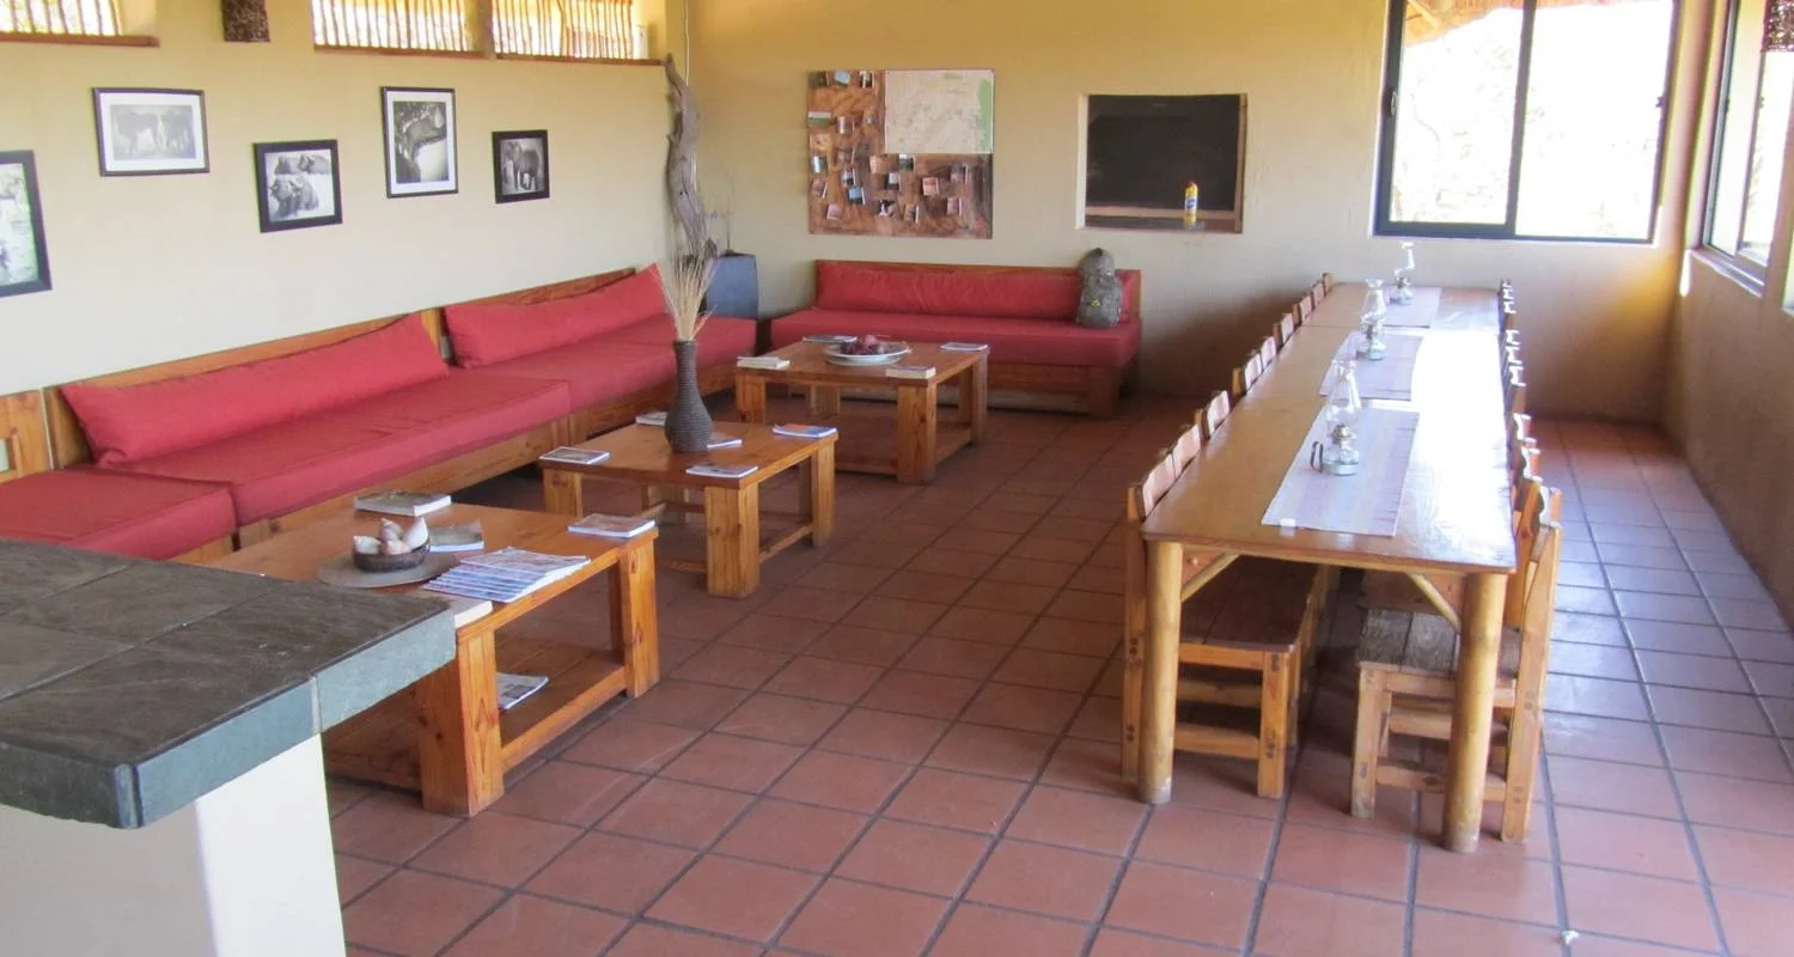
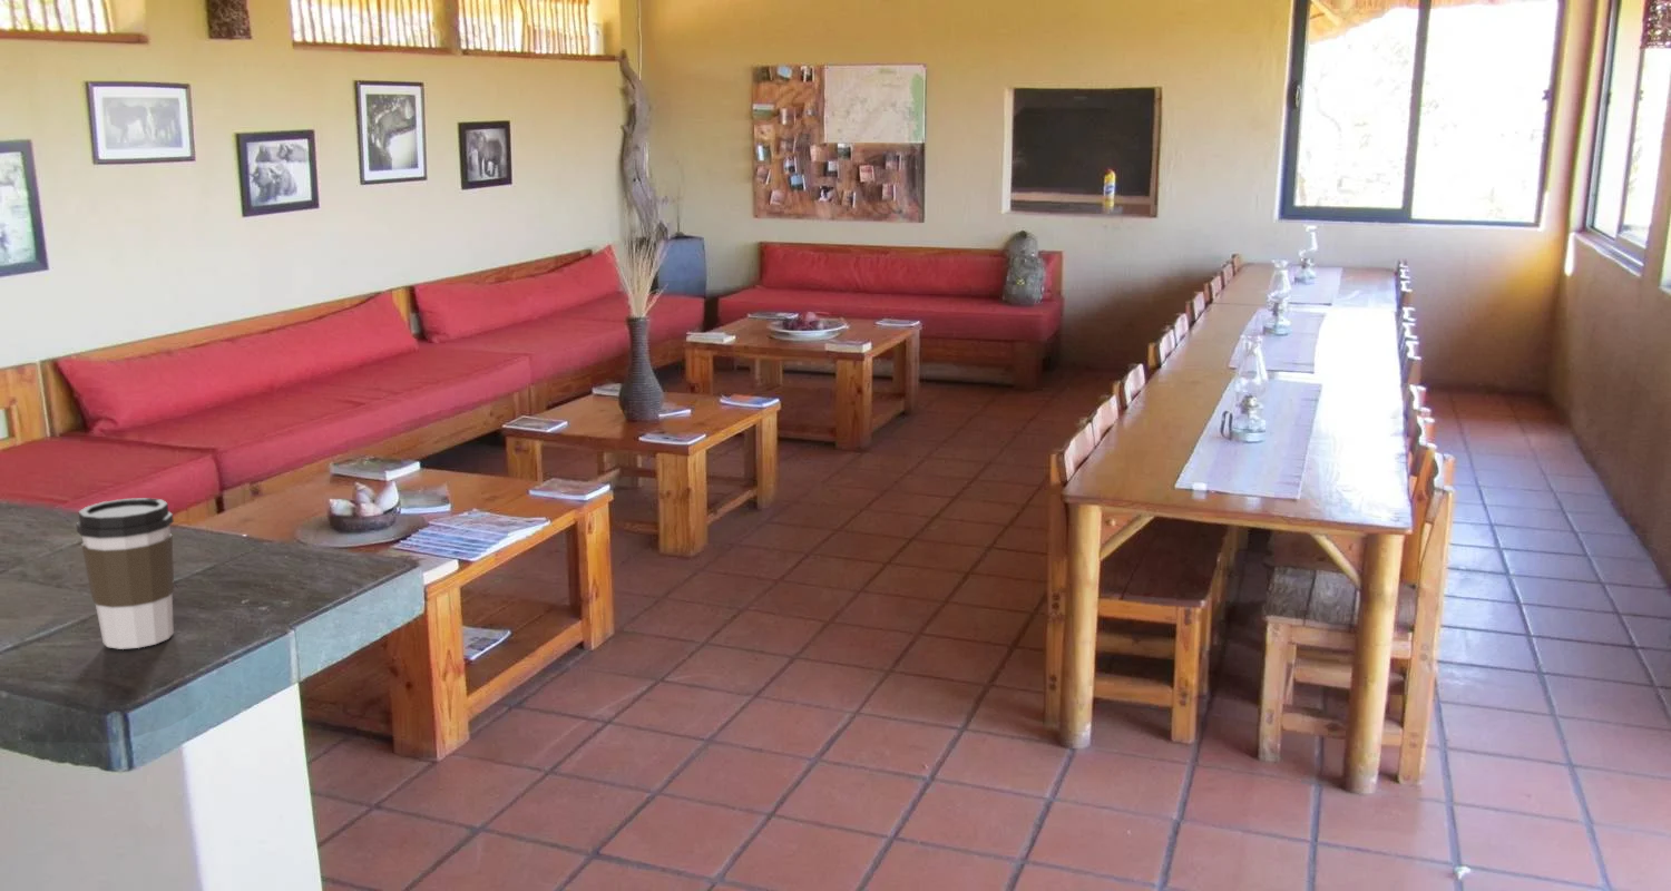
+ coffee cup (130, 572)
